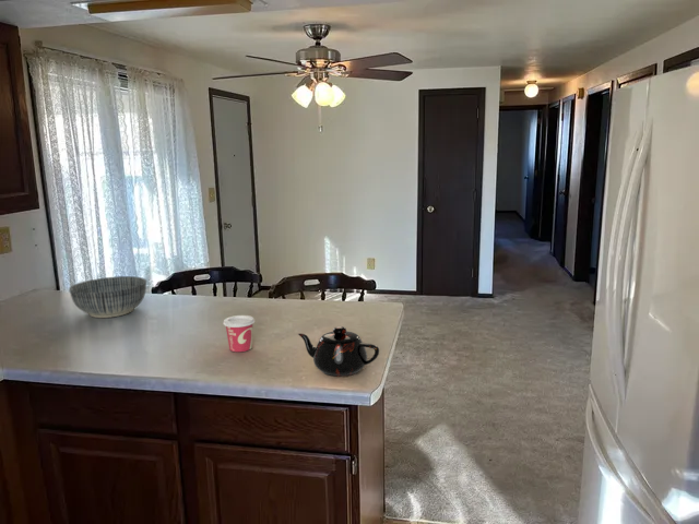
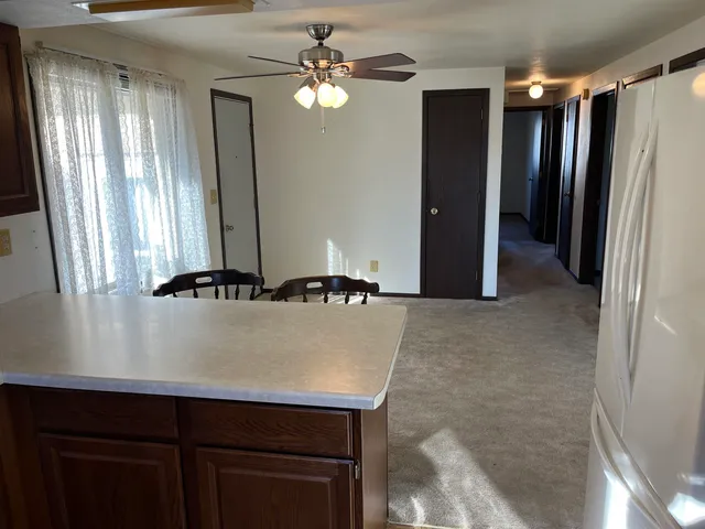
- teapot (336, 348)
- cup (239, 333)
- bowl (110, 298)
